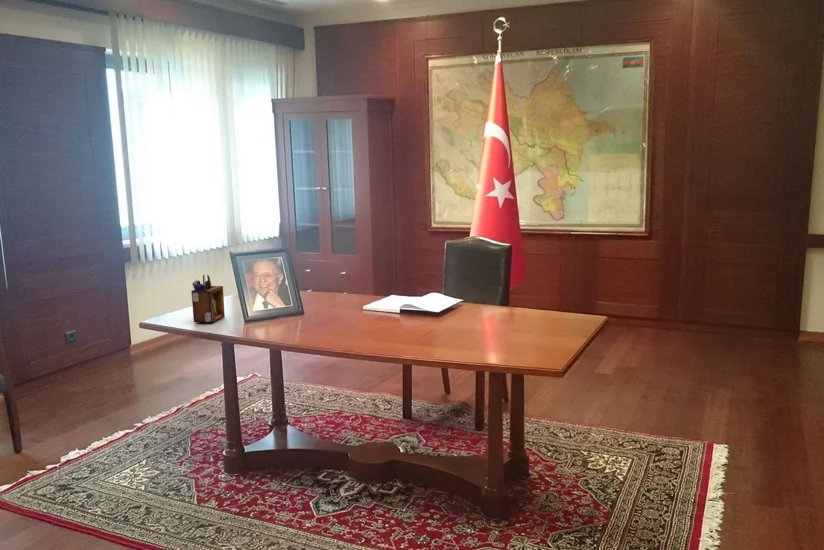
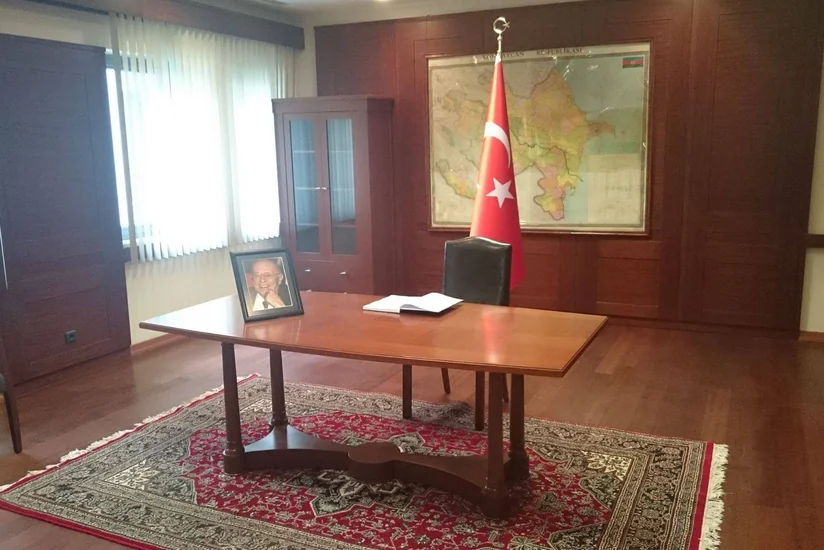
- desk organizer (208, 298)
